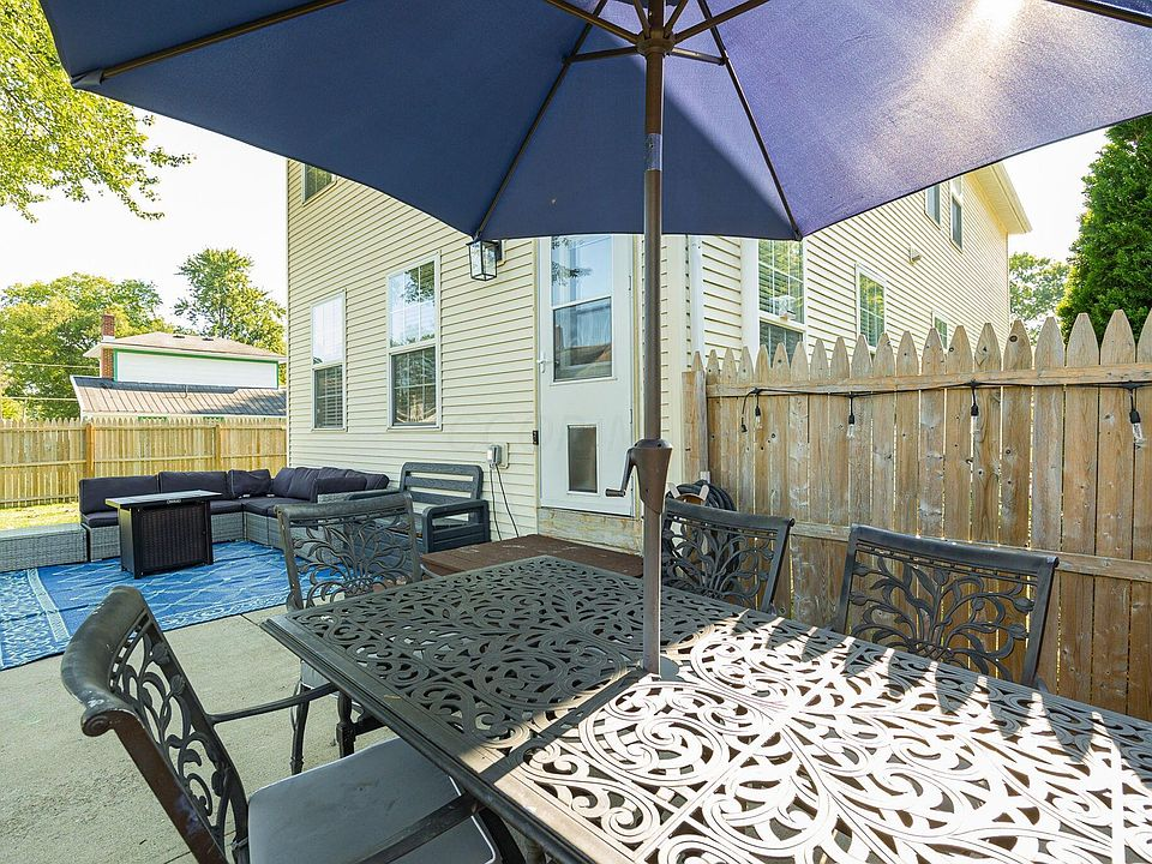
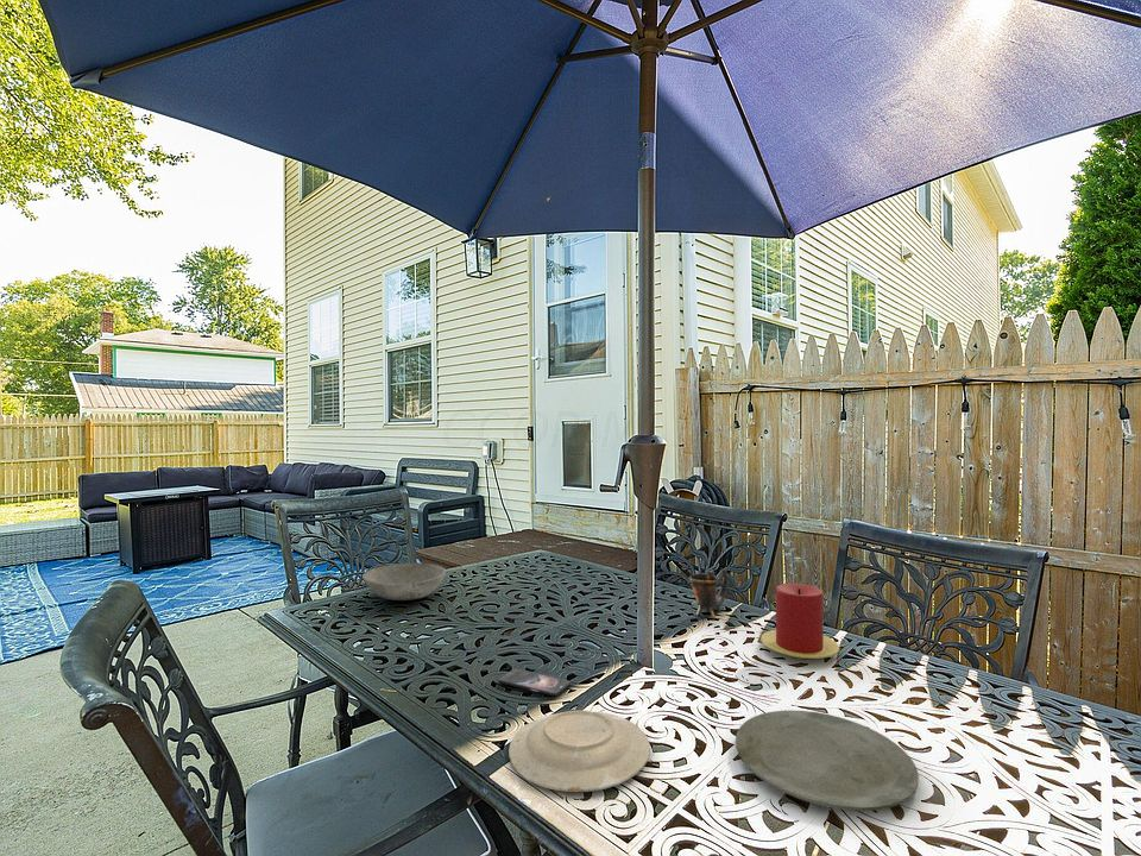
+ candle (799, 618)
+ cup (712, 590)
+ plate (579, 737)
+ plate (821, 756)
+ bowl (405, 584)
+ smartphone (534, 681)
